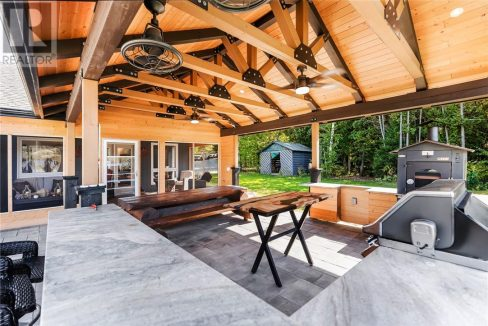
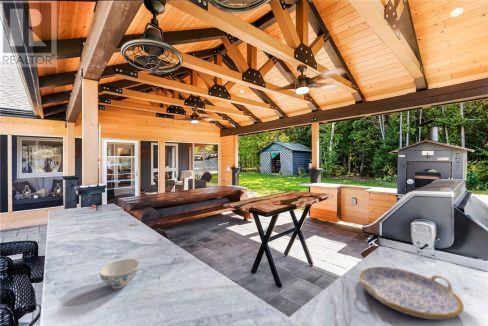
+ serving tray (405, 288)
+ chinaware (120, 275)
